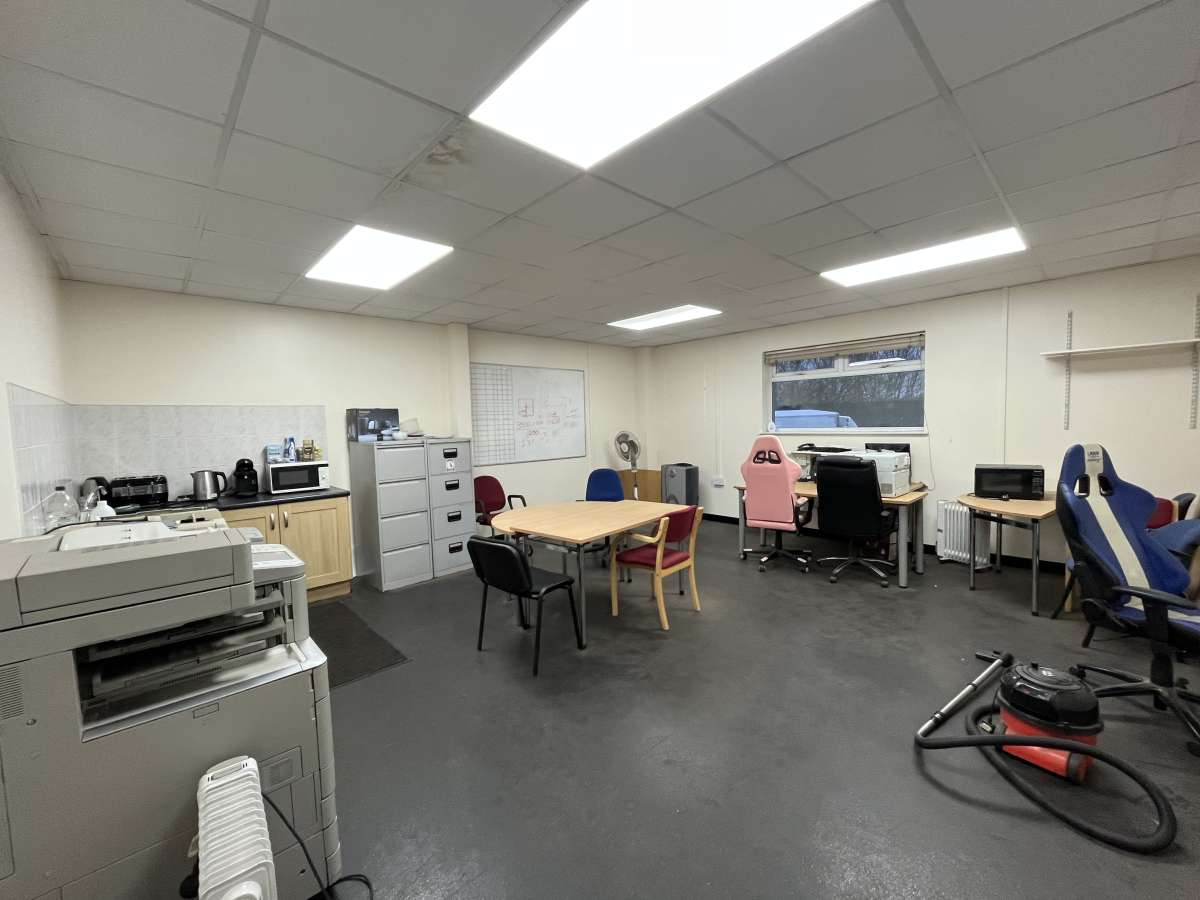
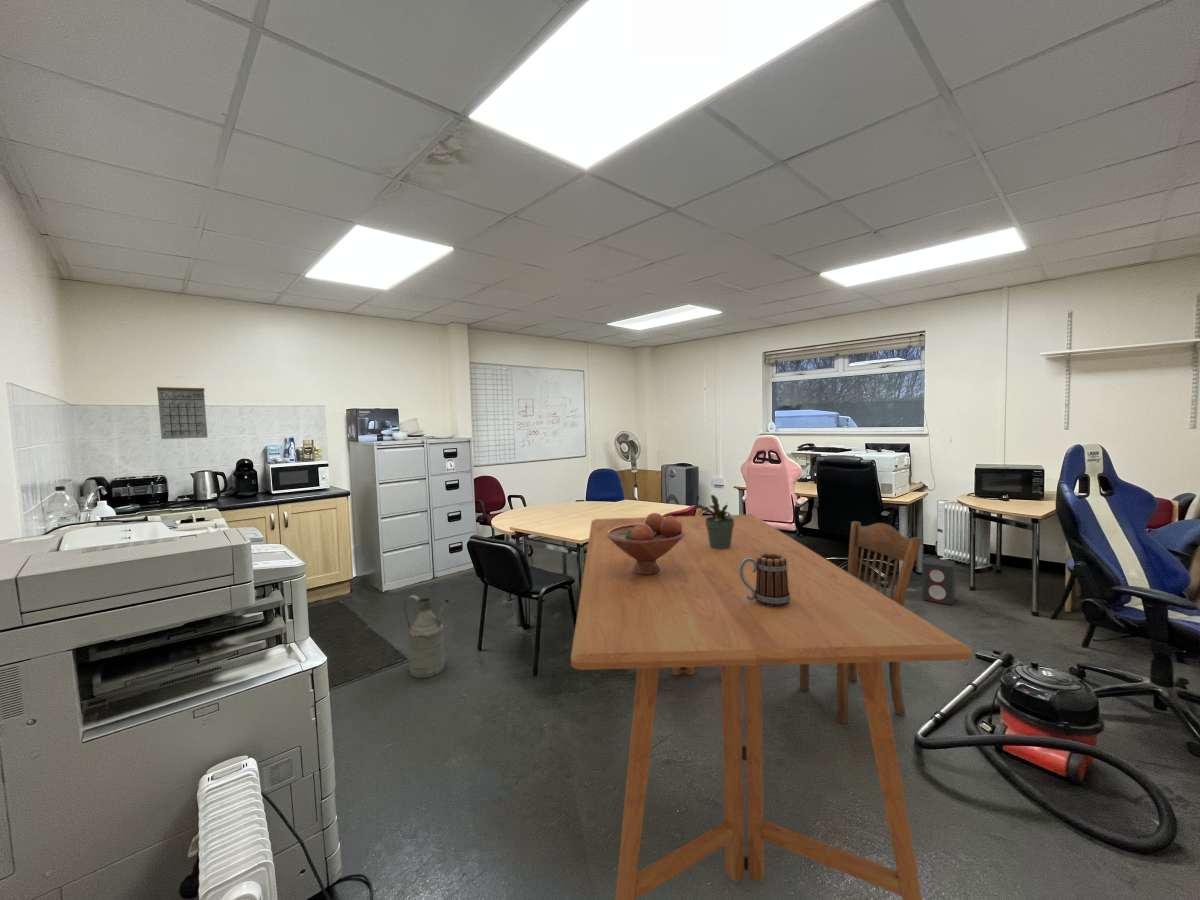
+ mug (764, 578)
+ calendar (182, 407)
+ fruit bowl (645, 543)
+ watering can (428, 632)
+ dining table (703, 651)
+ potted plant (714, 519)
+ dining chair (870, 586)
+ speaker (938, 580)
